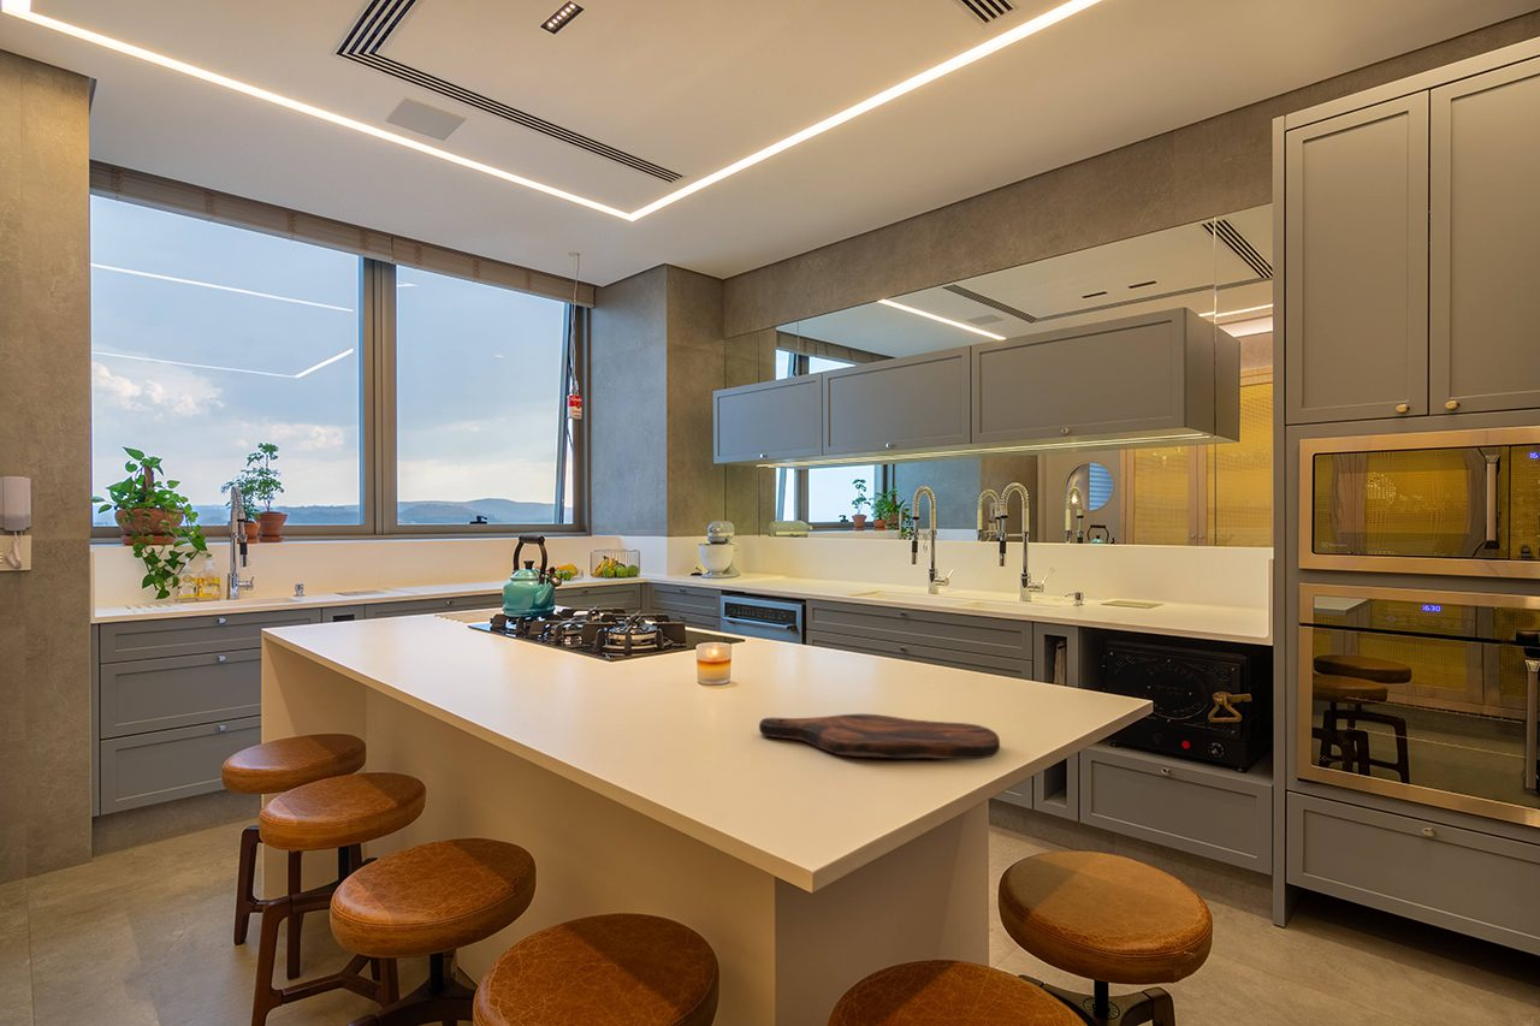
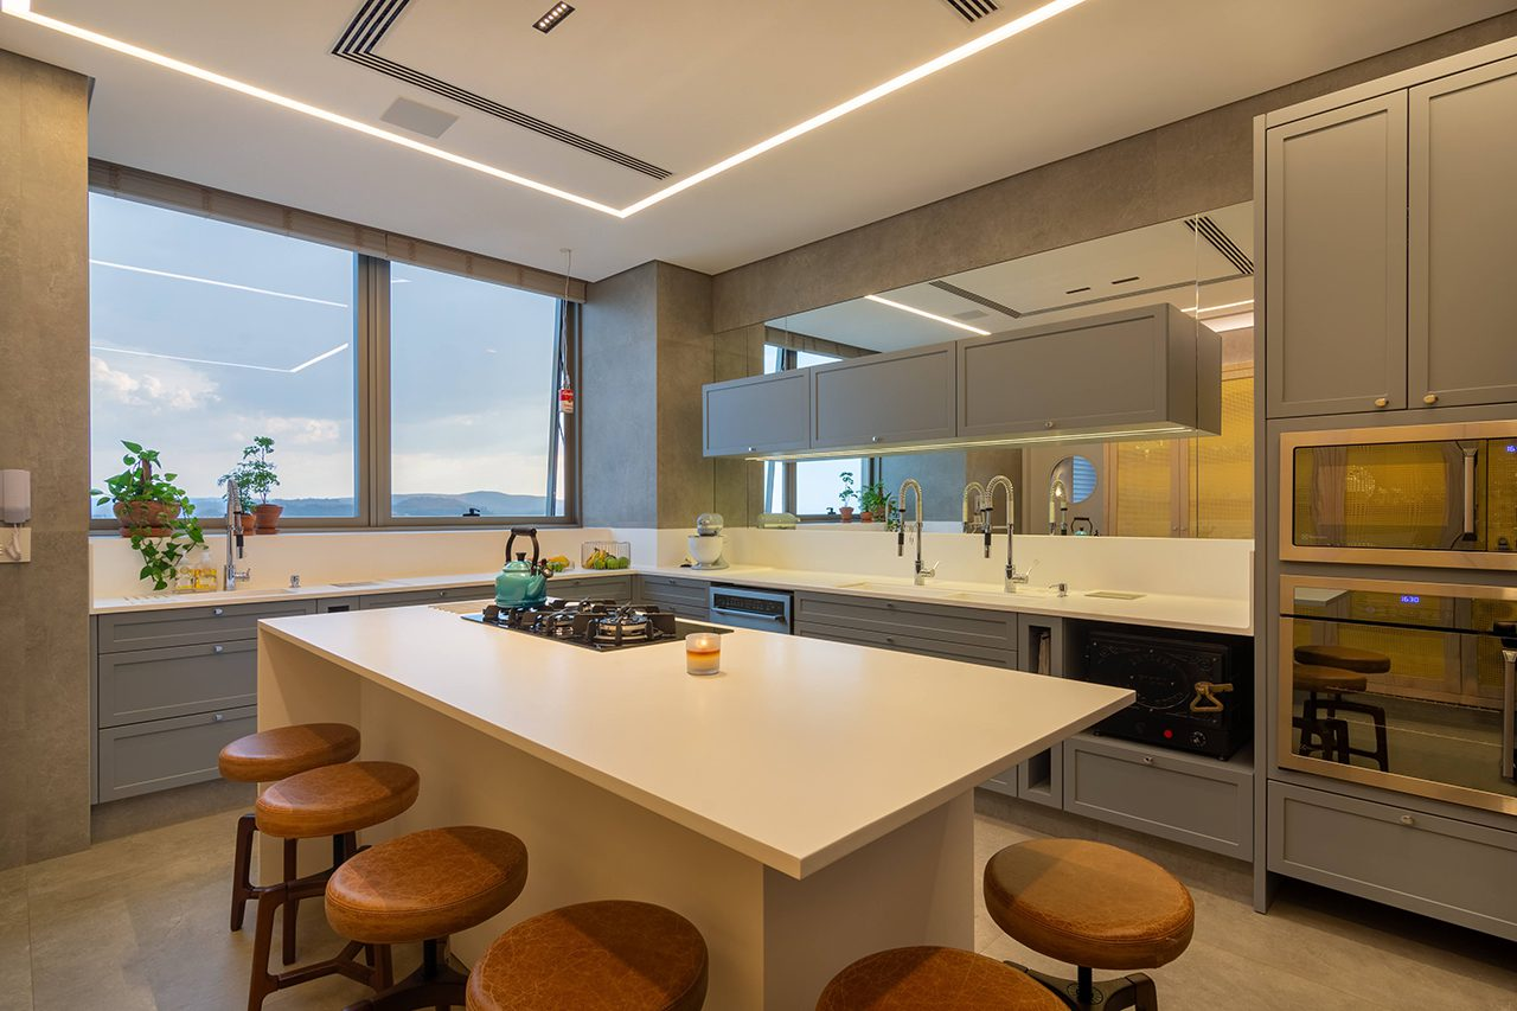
- cutting board (873, 735)
